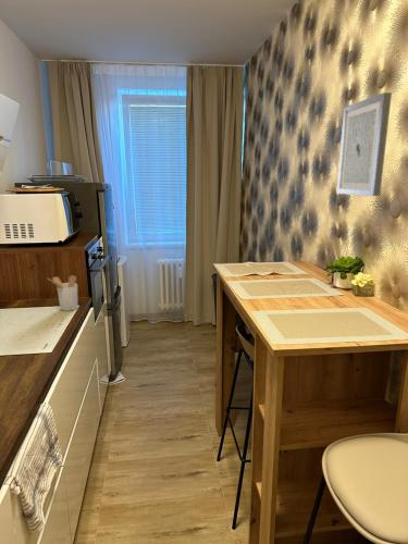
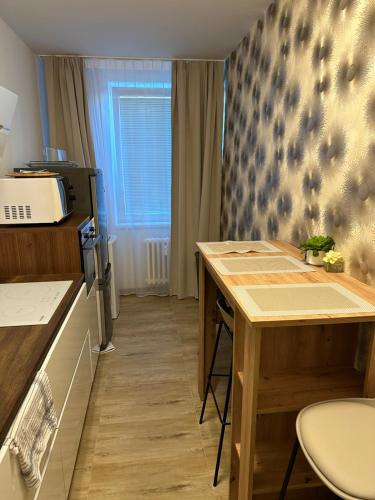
- wall art (360, 148)
- utensil holder (63, 292)
